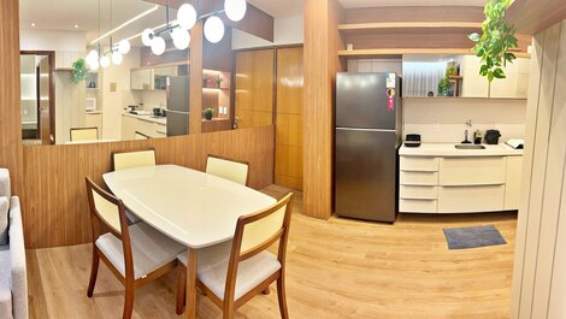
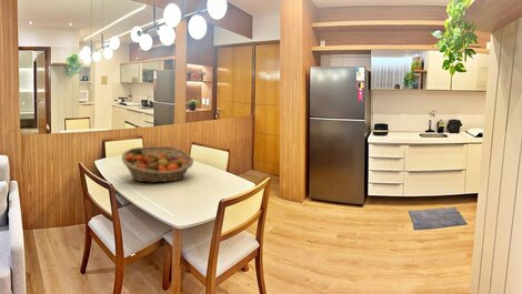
+ fruit basket (158, 163)
